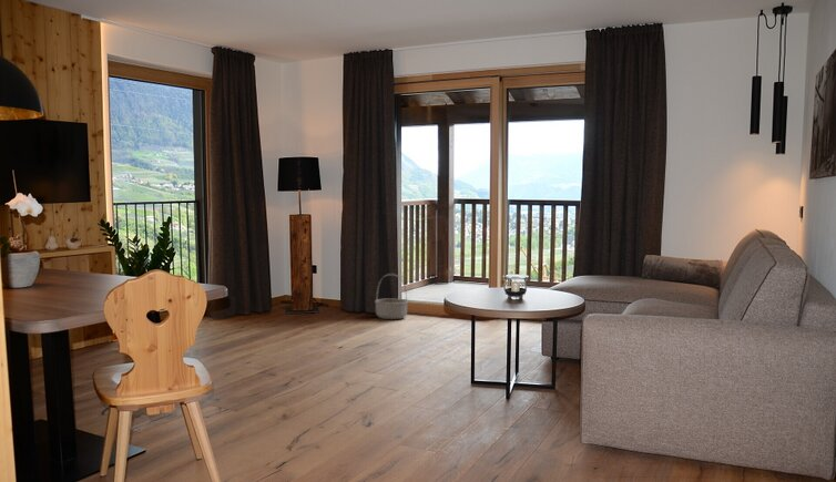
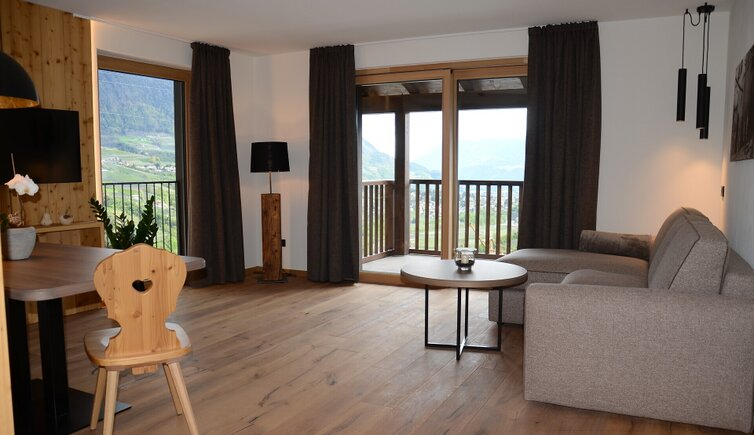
- basket (391, 299)
